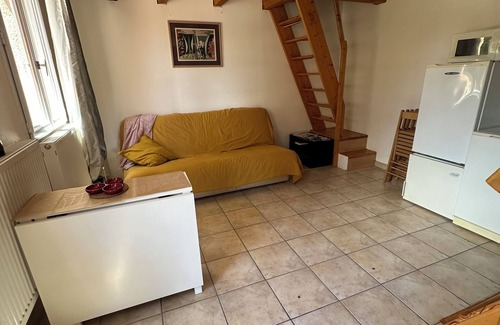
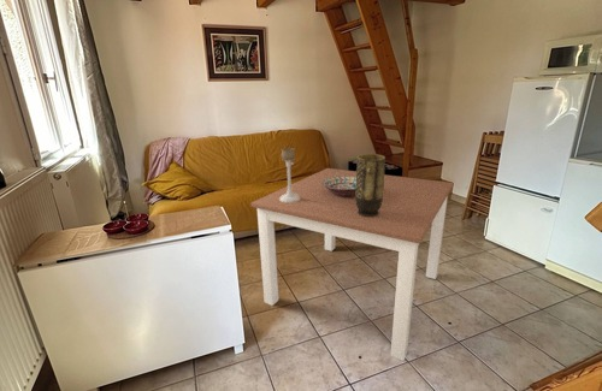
+ candle holder (289, 173)
+ dining table (356, 241)
+ decorative bowl (344, 188)
+ vase (370, 185)
